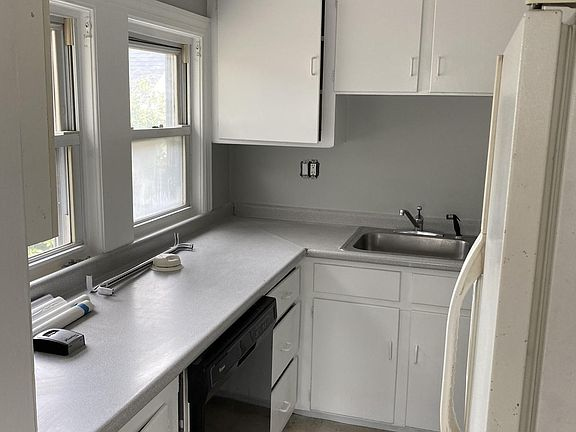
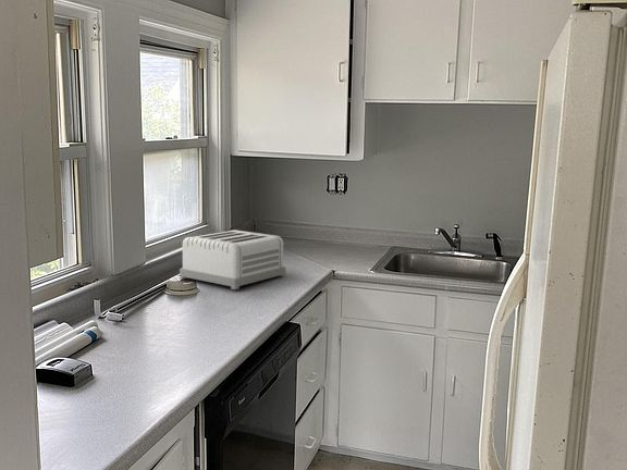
+ toaster (236, 256)
